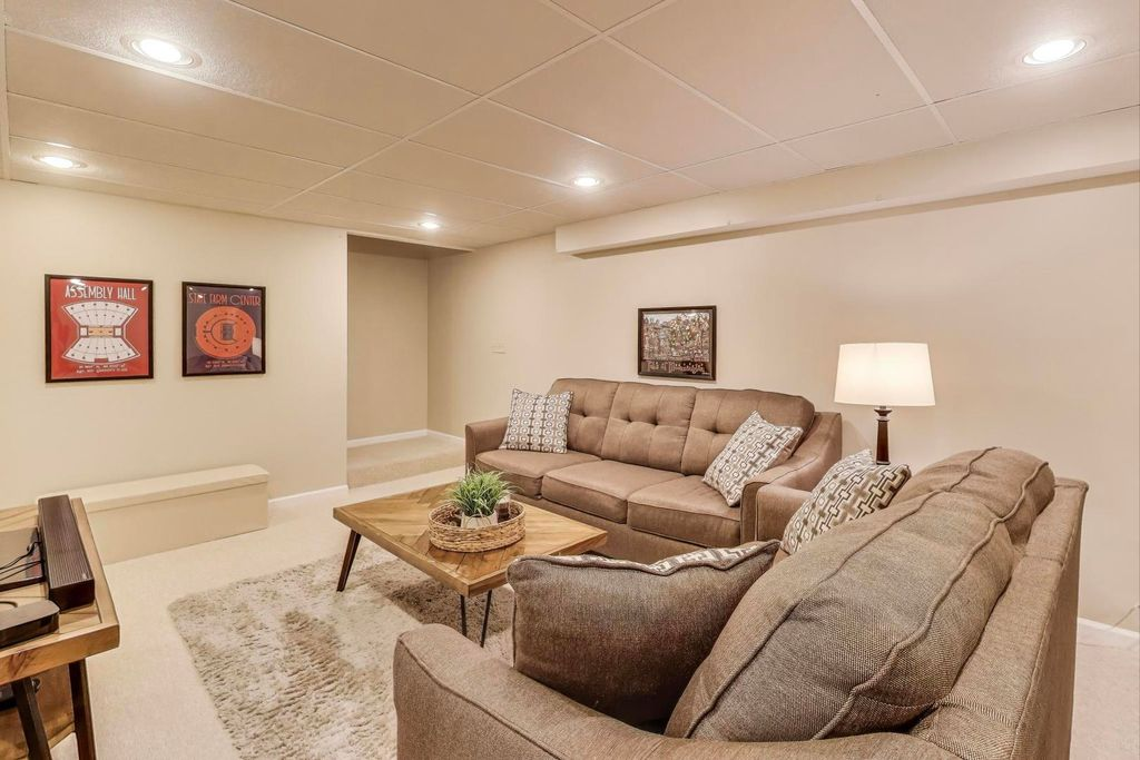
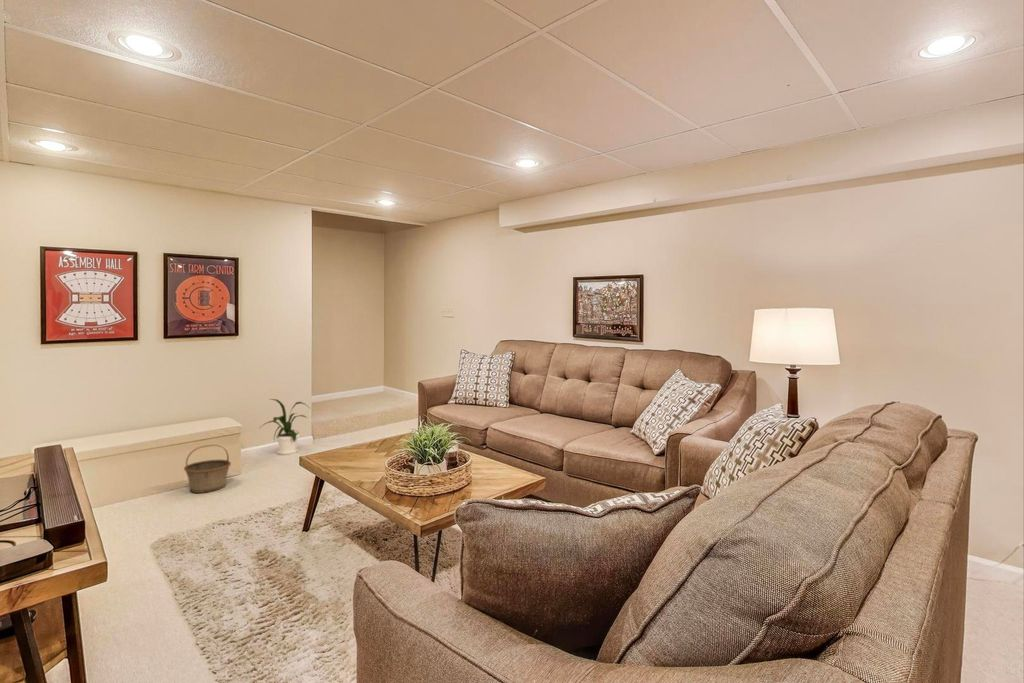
+ house plant (286, 425)
+ basket (207, 466)
